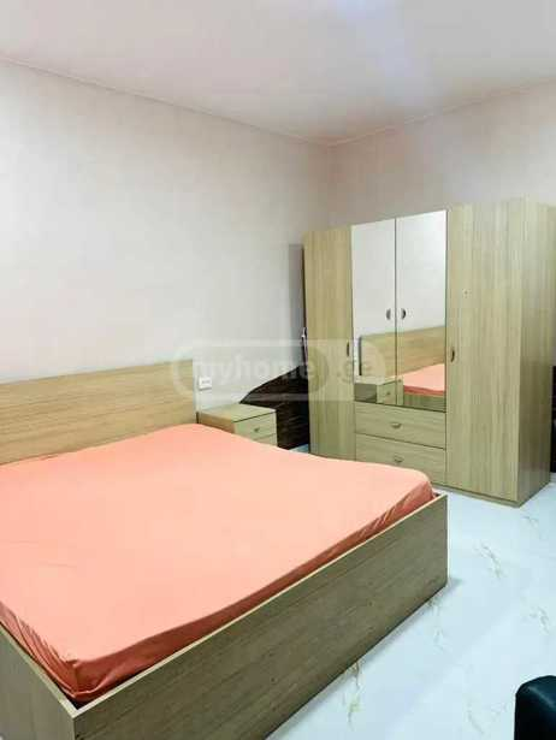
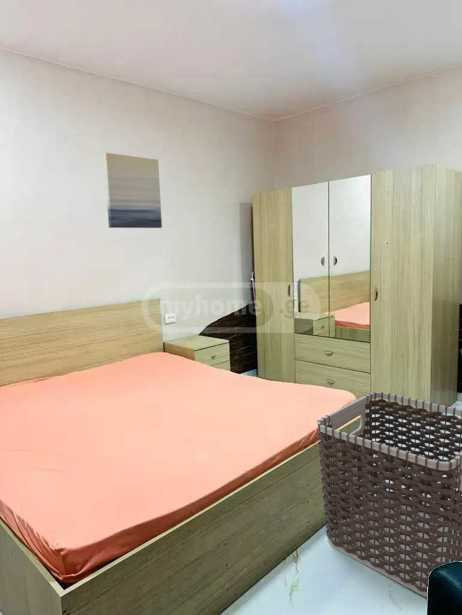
+ clothes hamper (403, 481)
+ wall art (134, 192)
